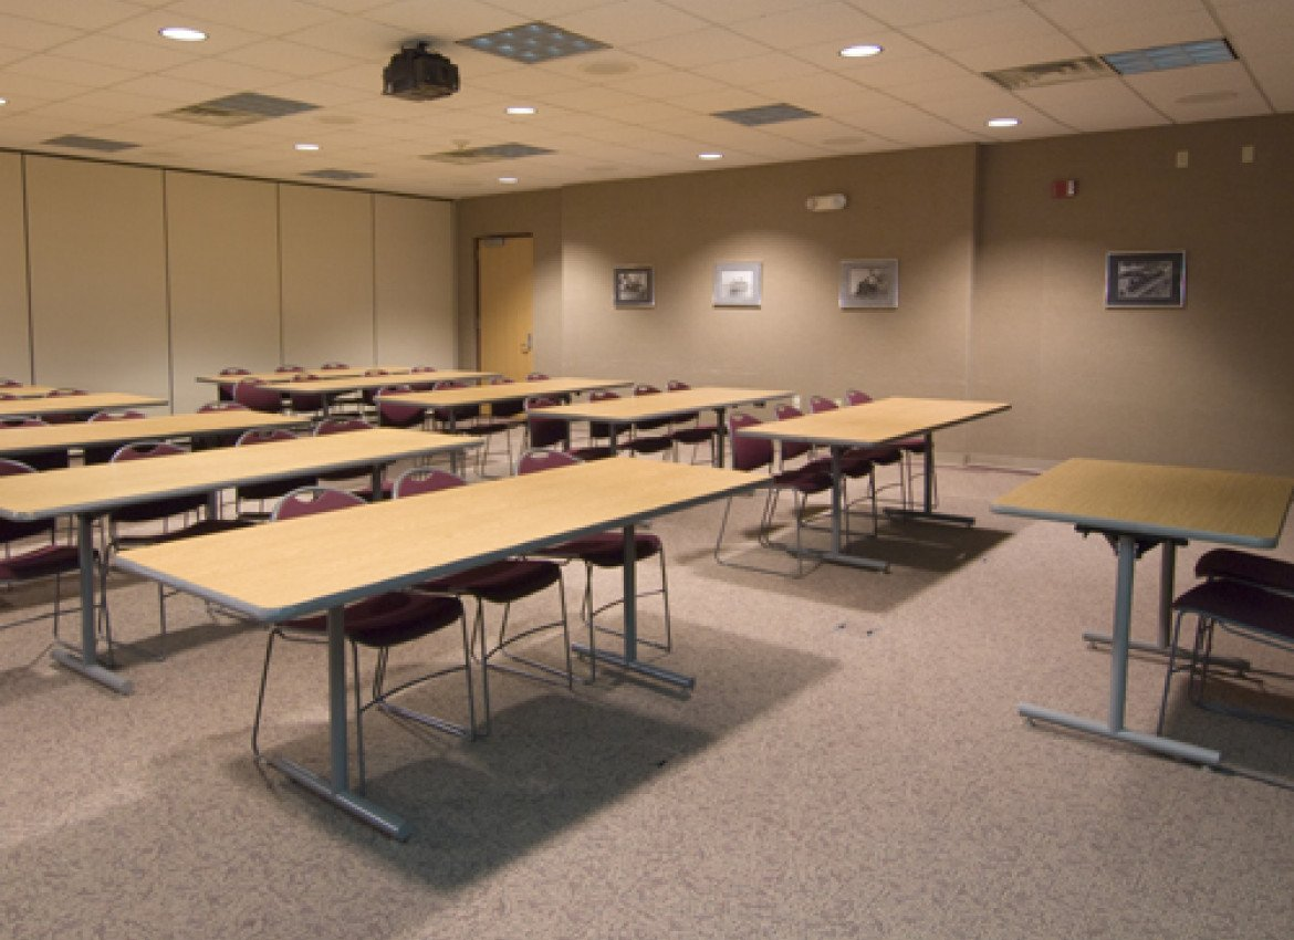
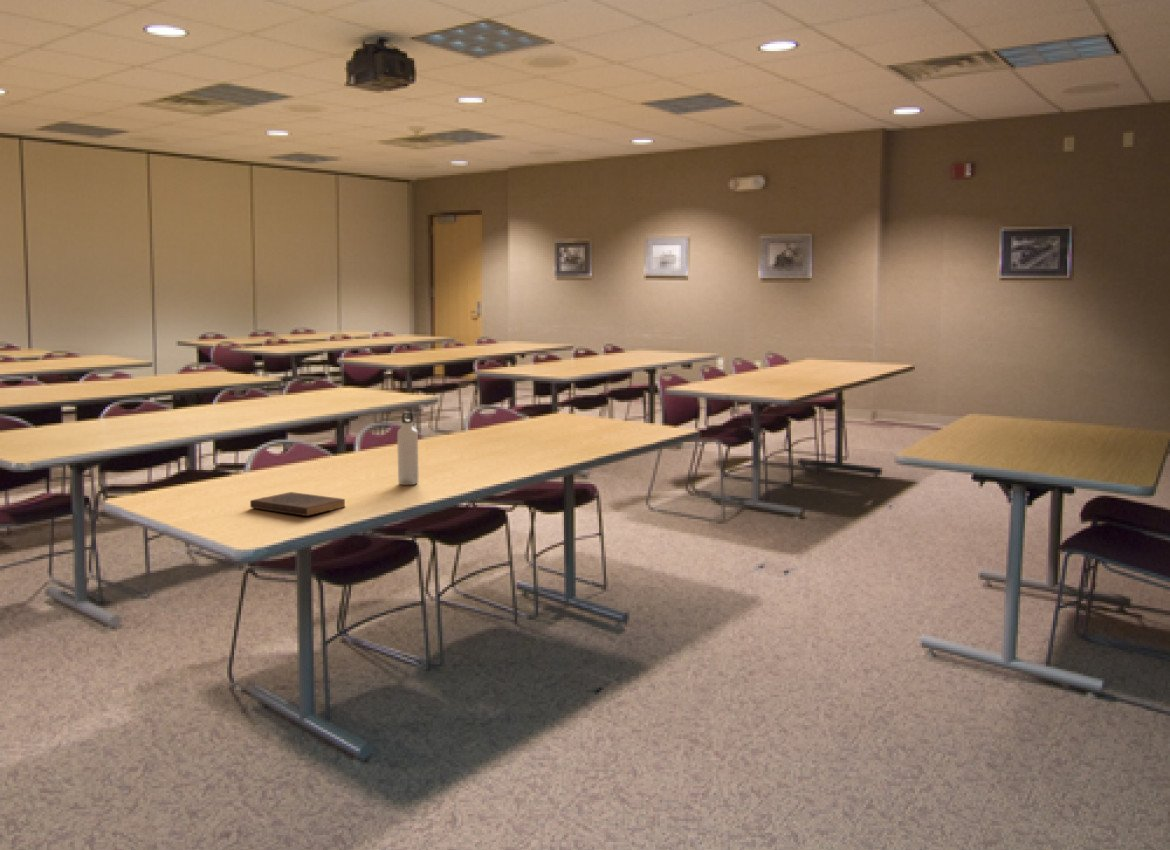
+ water bottle (407, 447)
+ book (298, 503)
